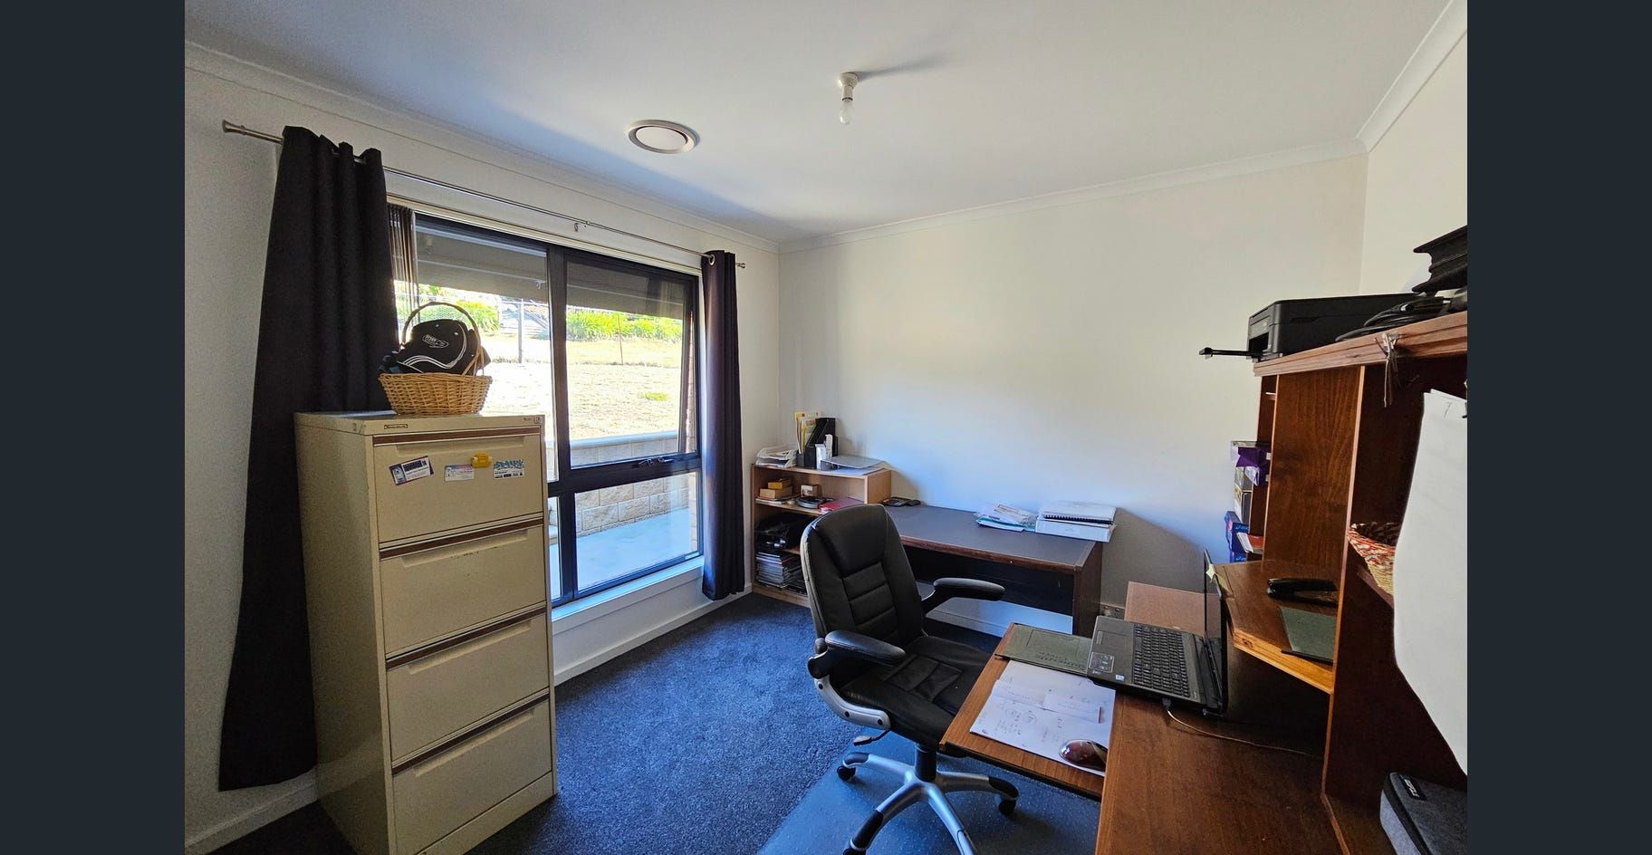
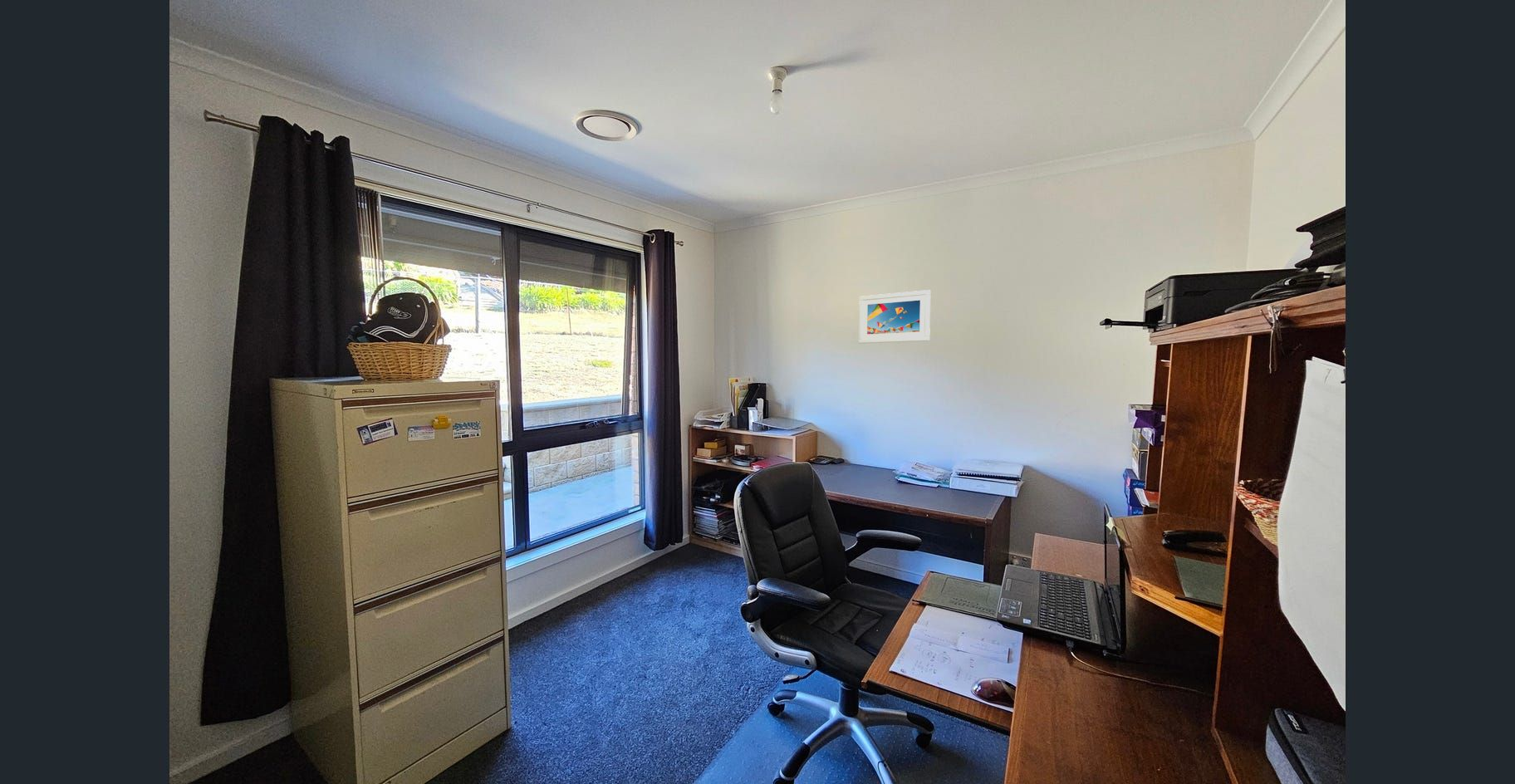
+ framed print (893, 317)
